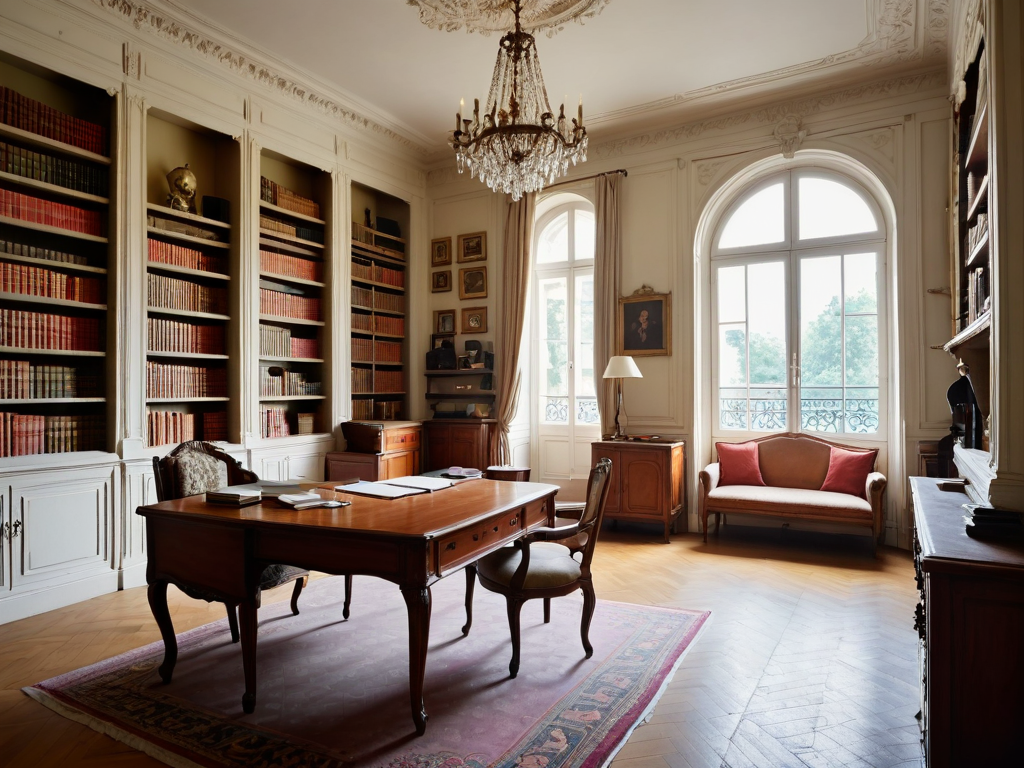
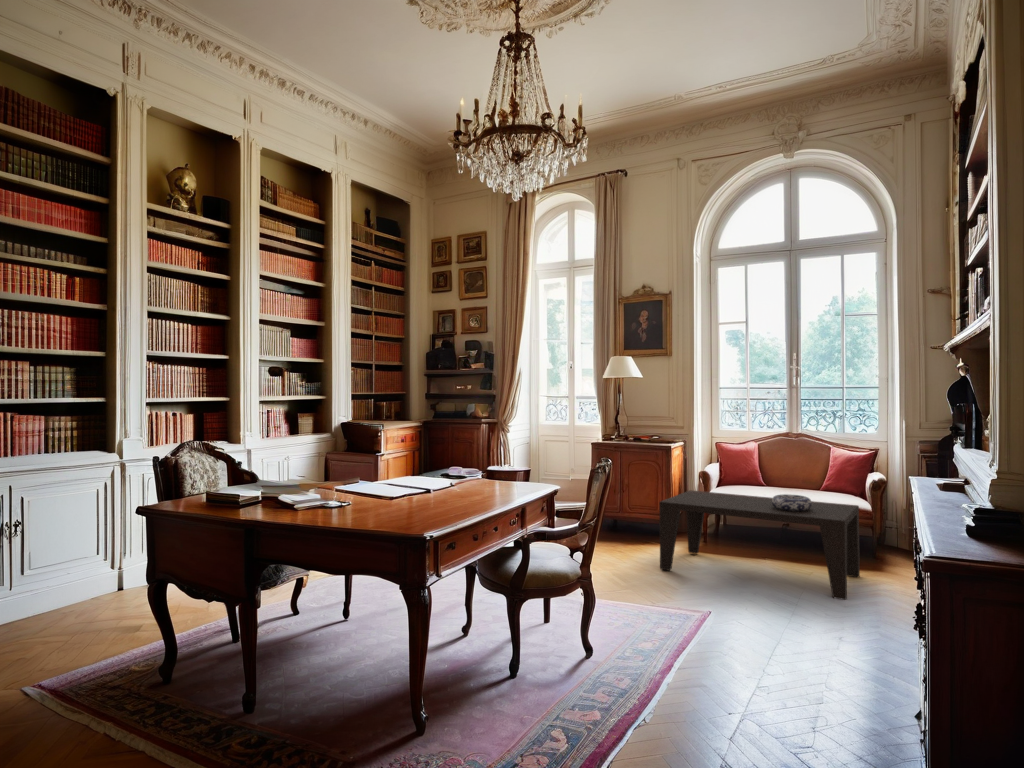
+ decorative bowl (791, 502)
+ coffee table (757, 518)
